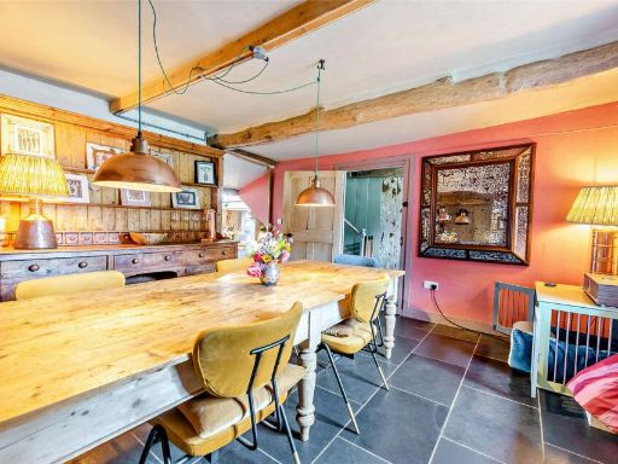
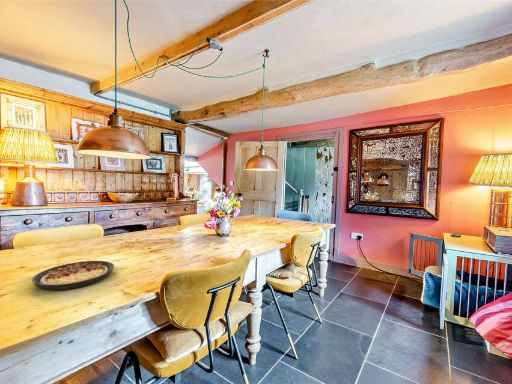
+ plate (76, 272)
